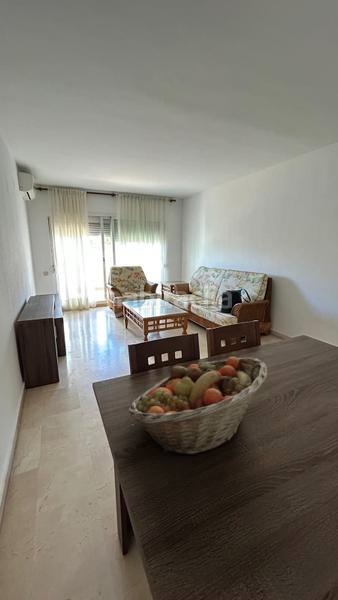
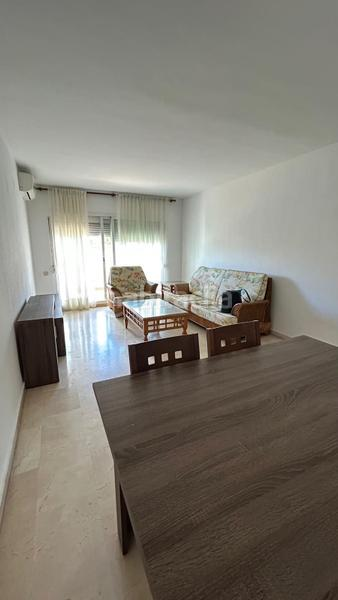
- fruit basket (200, 394)
